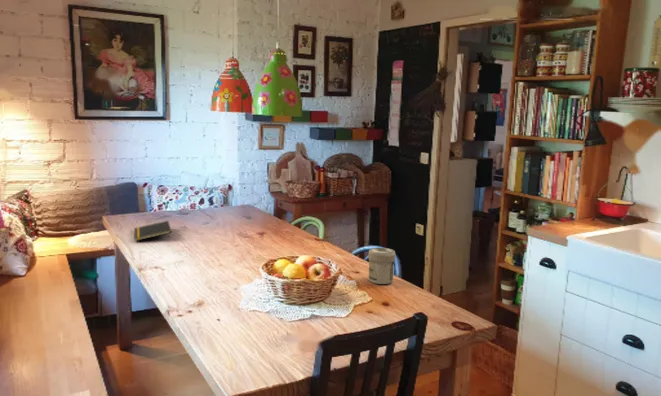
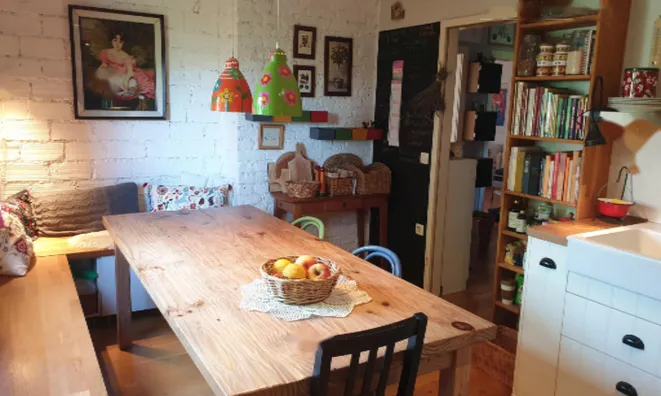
- jar (381, 265)
- notepad (152, 230)
